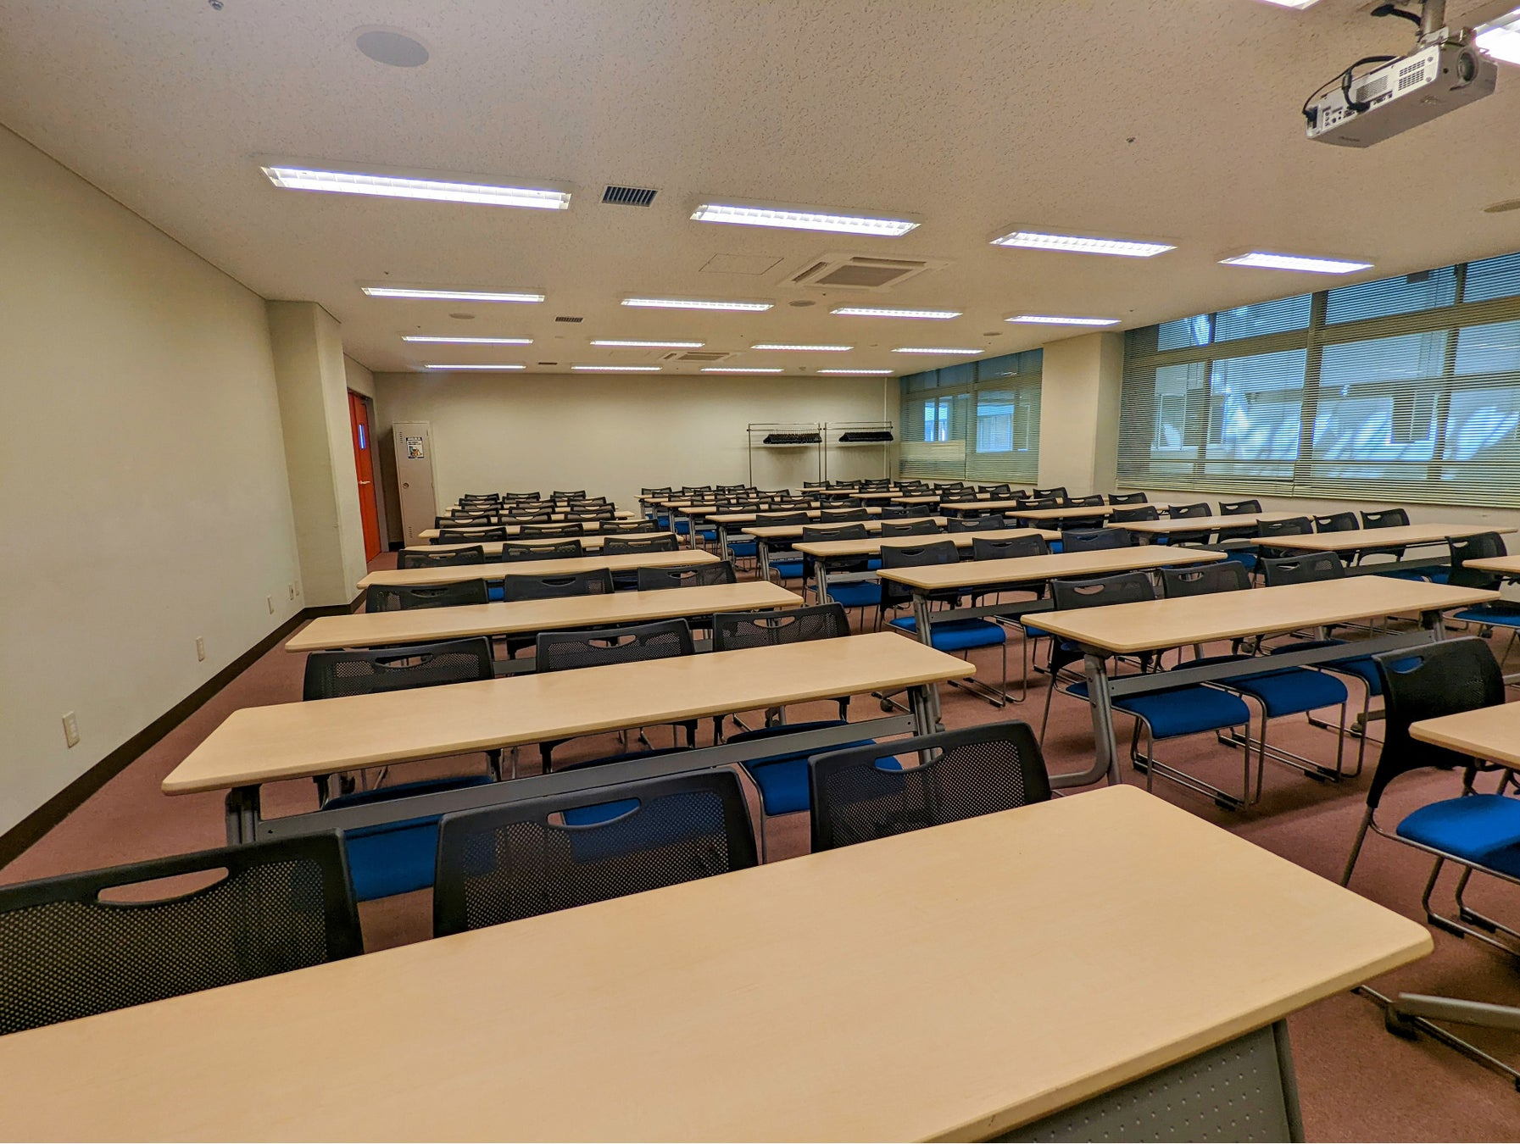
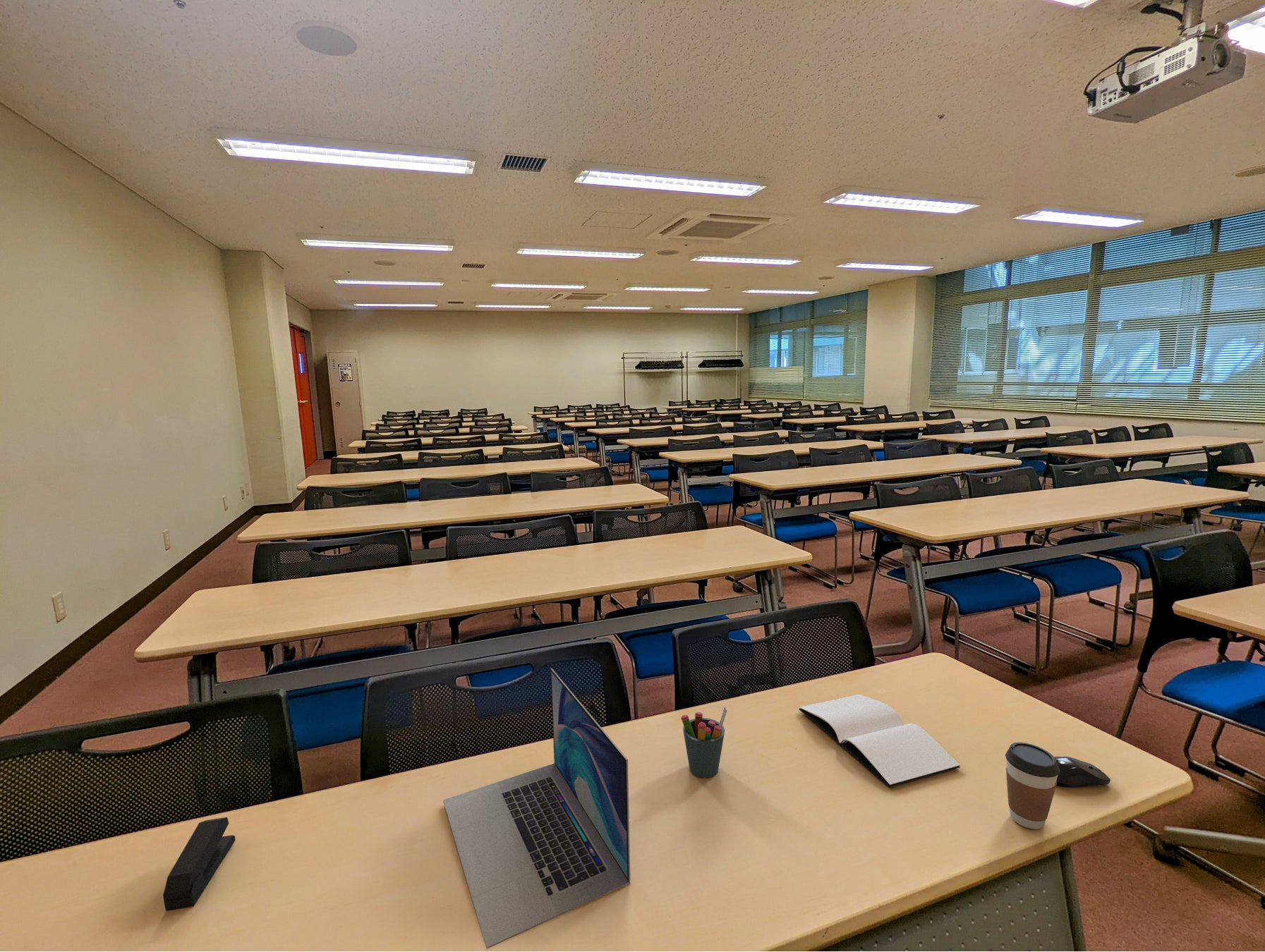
+ computer mouse (1074, 769)
+ coffee cup (1029, 786)
+ book (872, 730)
+ pen holder (703, 738)
+ laptop (525, 783)
+ stapler (200, 856)
